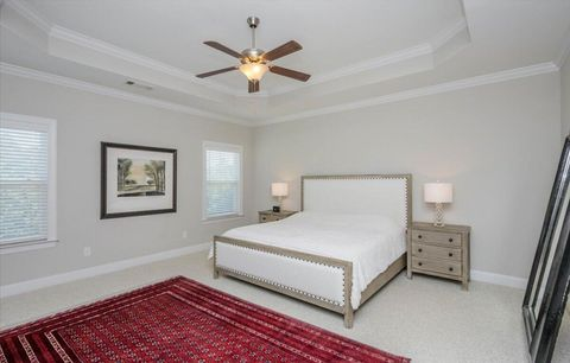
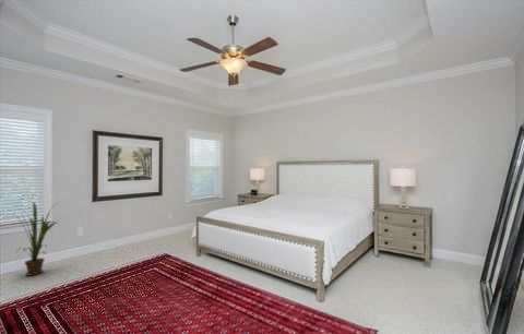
+ house plant (32, 237)
